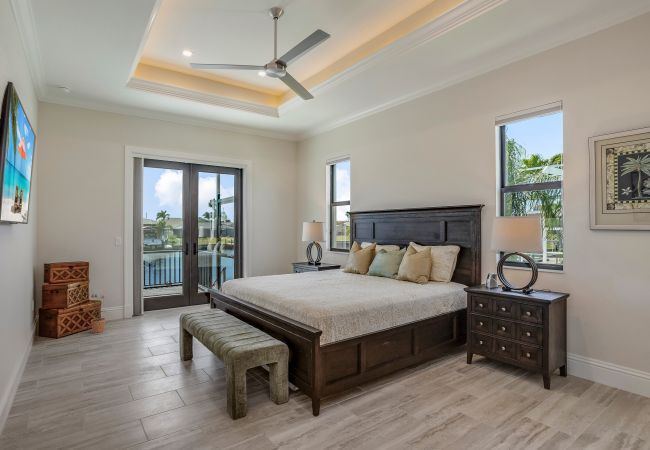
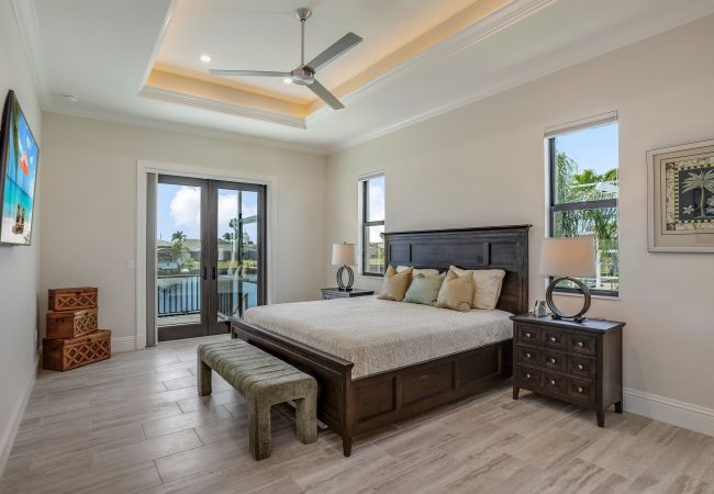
- potted plant (96, 312)
